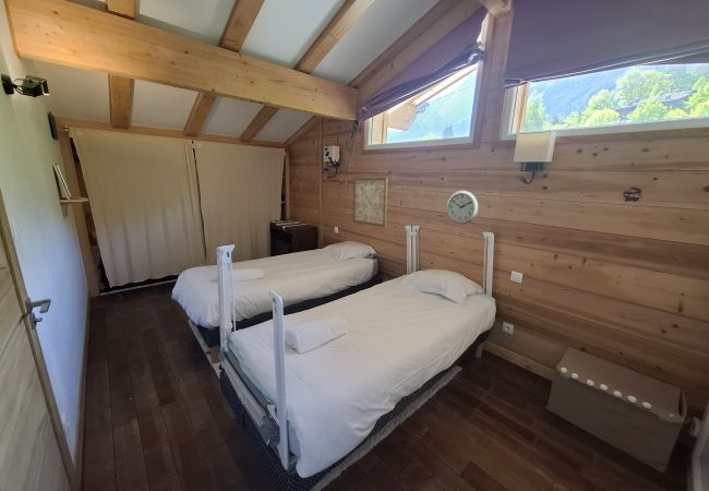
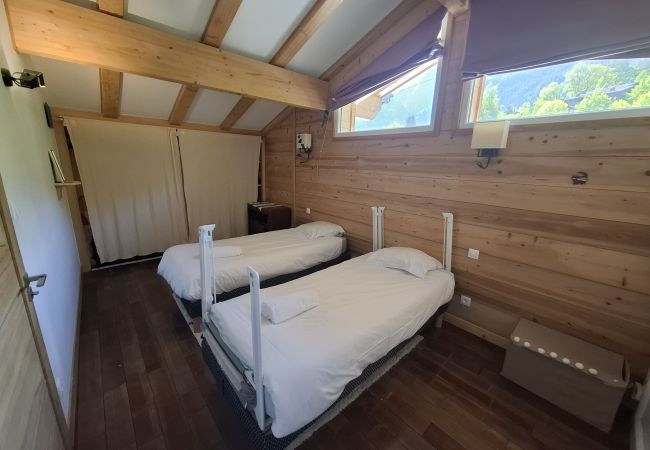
- wall clock (460, 207)
- wall art (370, 199)
